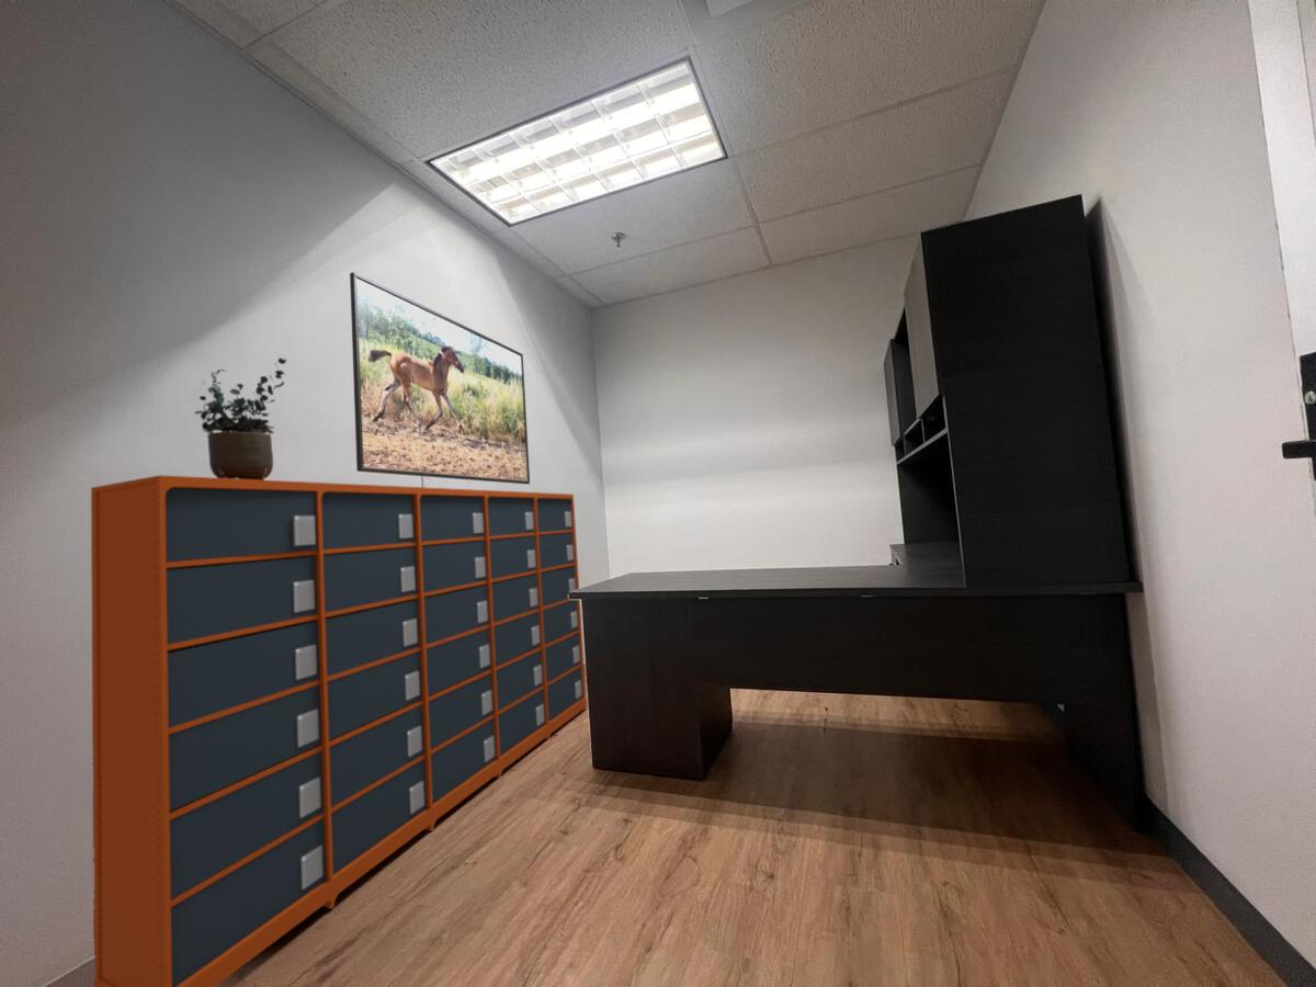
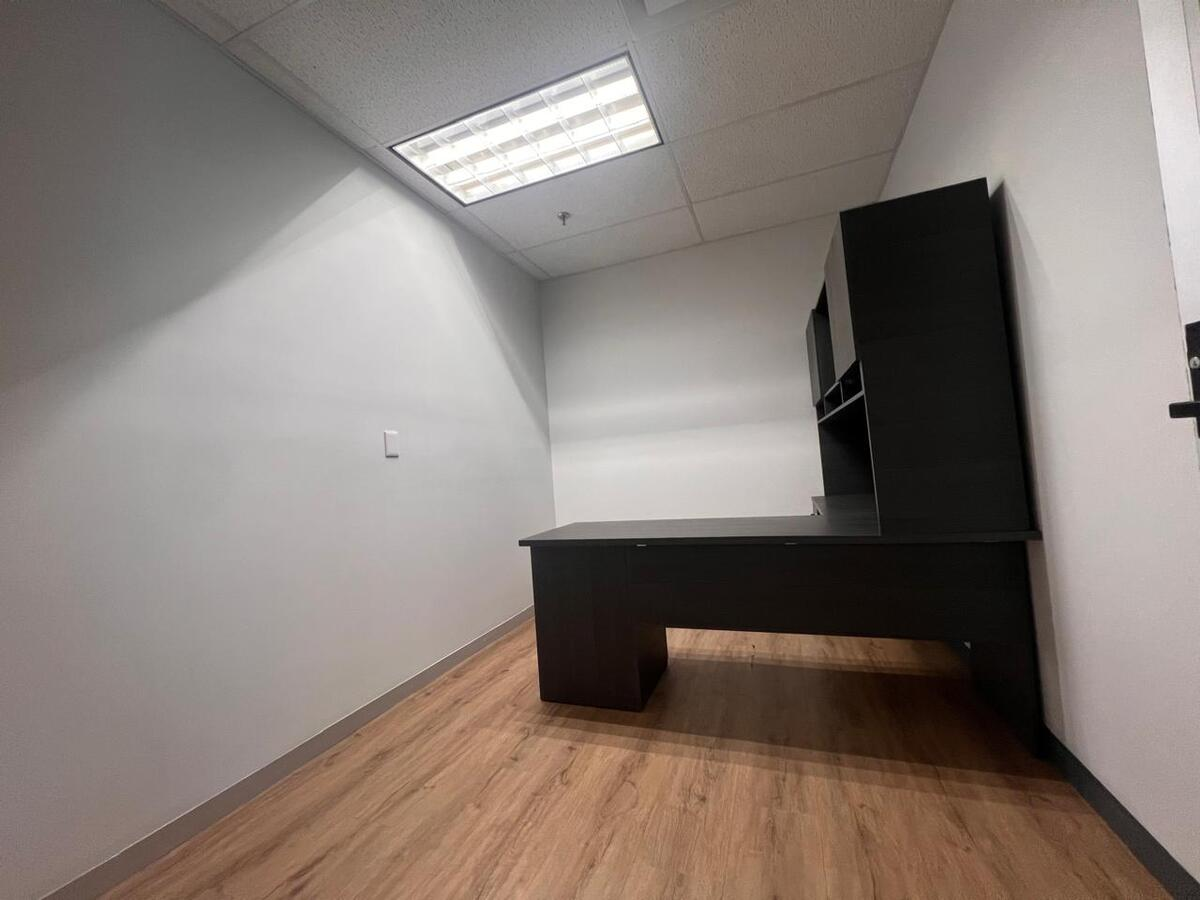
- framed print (457, 399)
- potted plant (242, 420)
- storage cabinet (431, 640)
